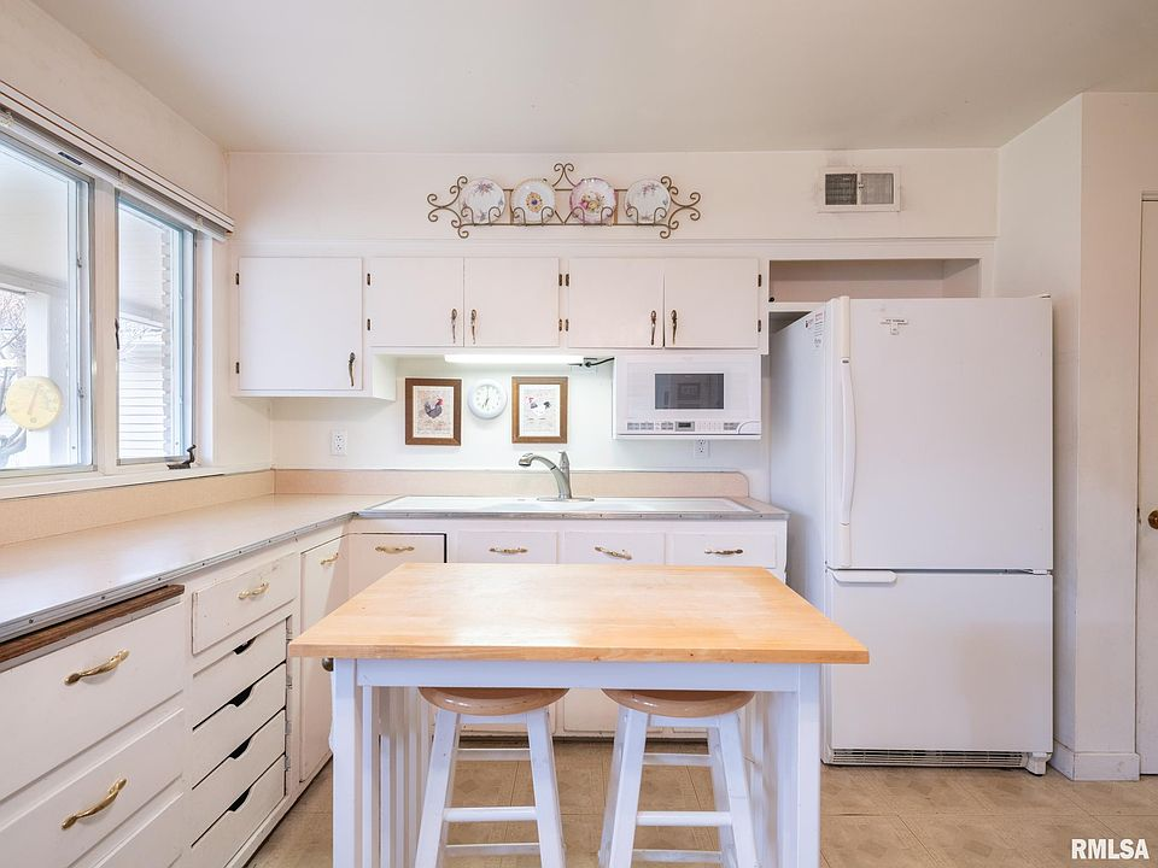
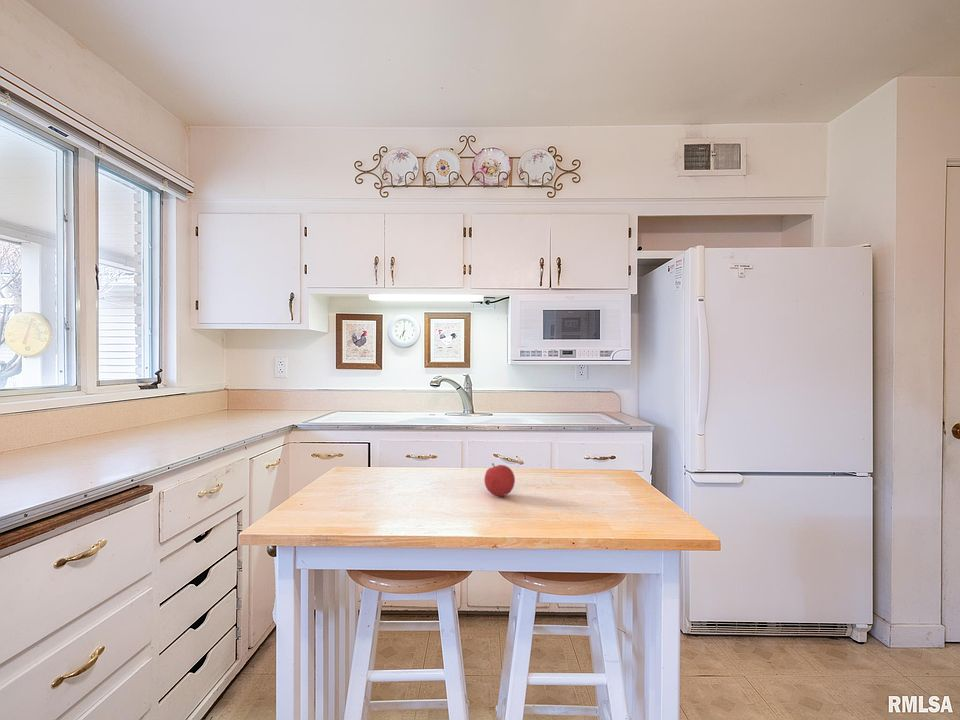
+ fruit (499, 480)
